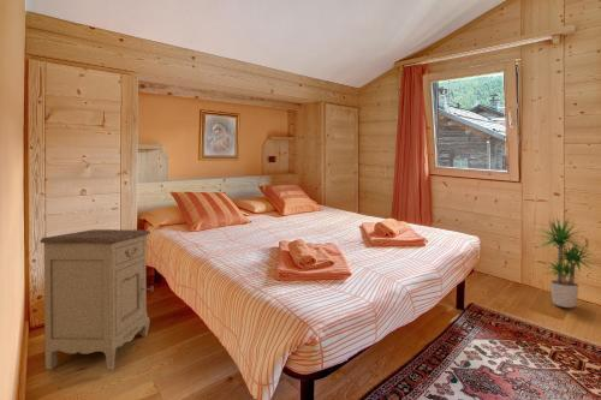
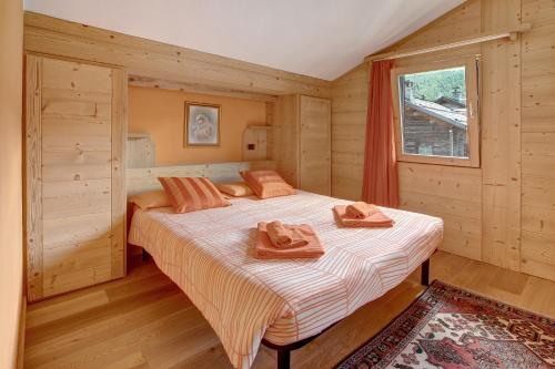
- potted plant (566, 259)
- nightstand (107, 292)
